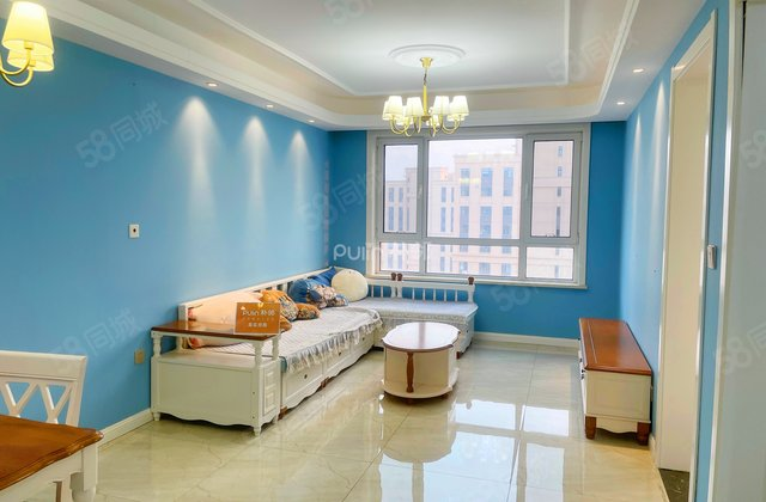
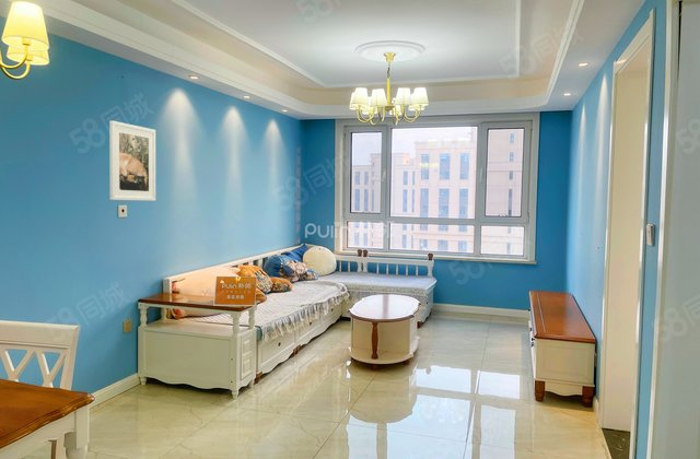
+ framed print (133, 163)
